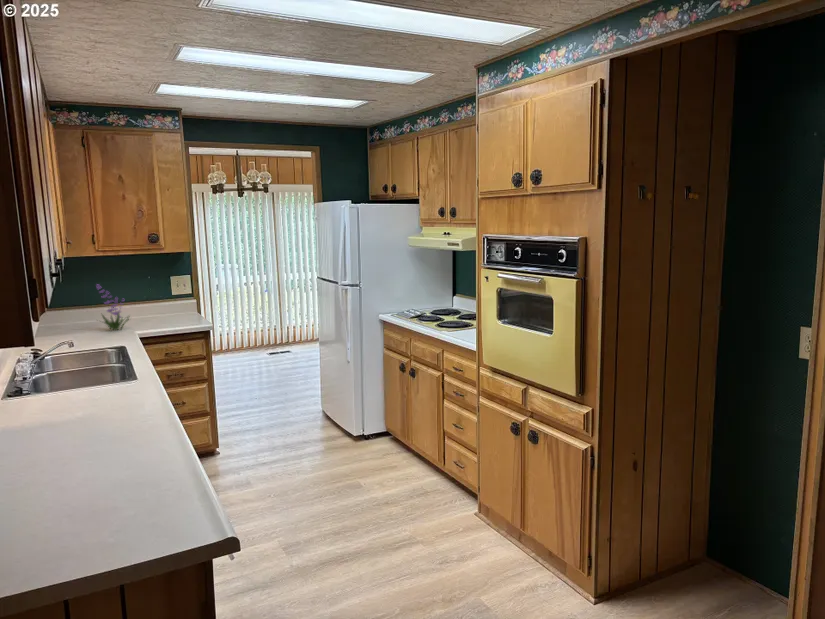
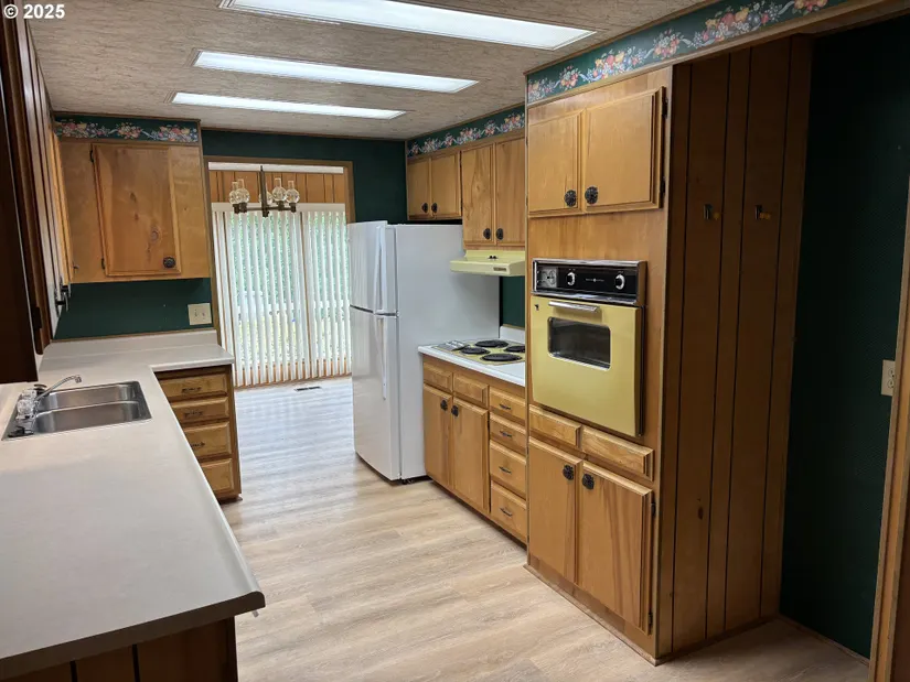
- plant (113, 306)
